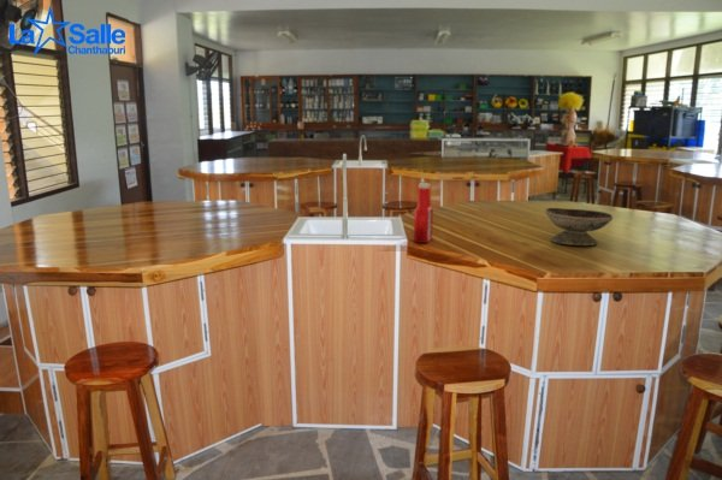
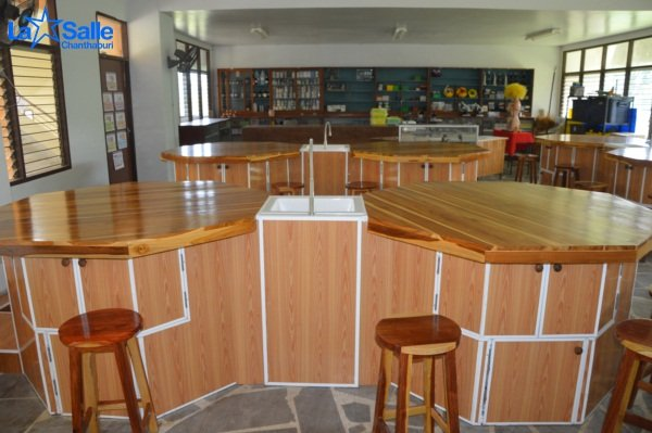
- soap bottle (424, 212)
- decorative bowl (576, 226)
